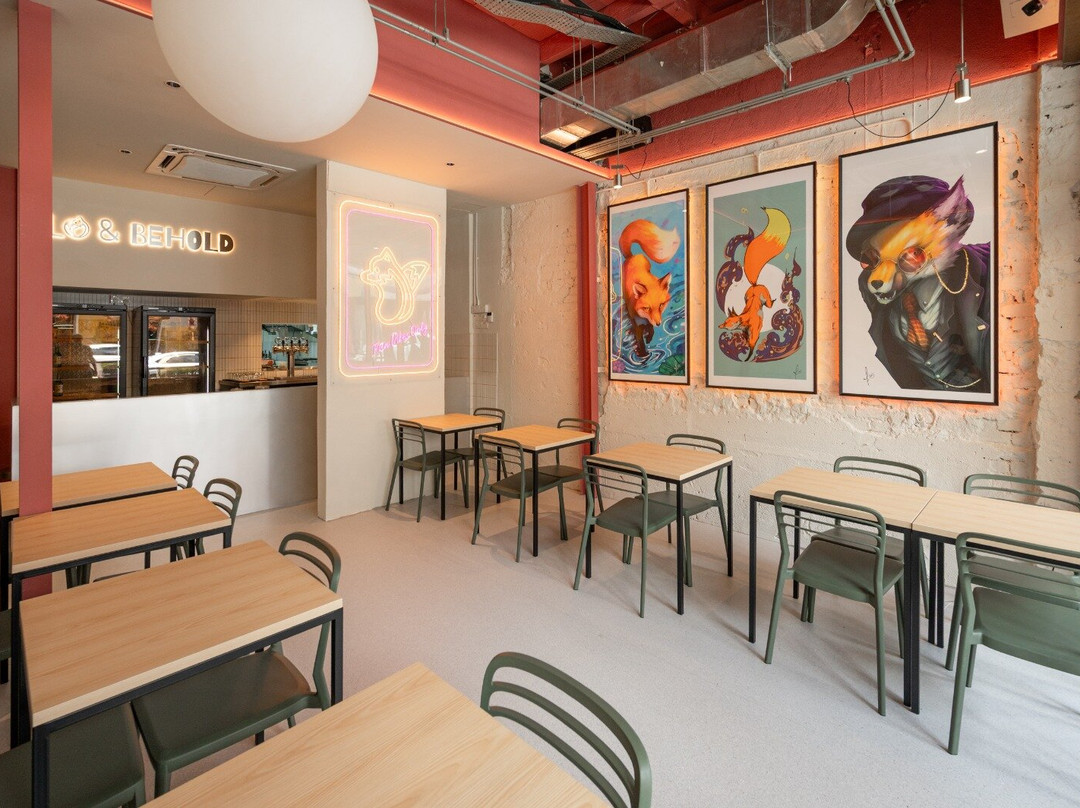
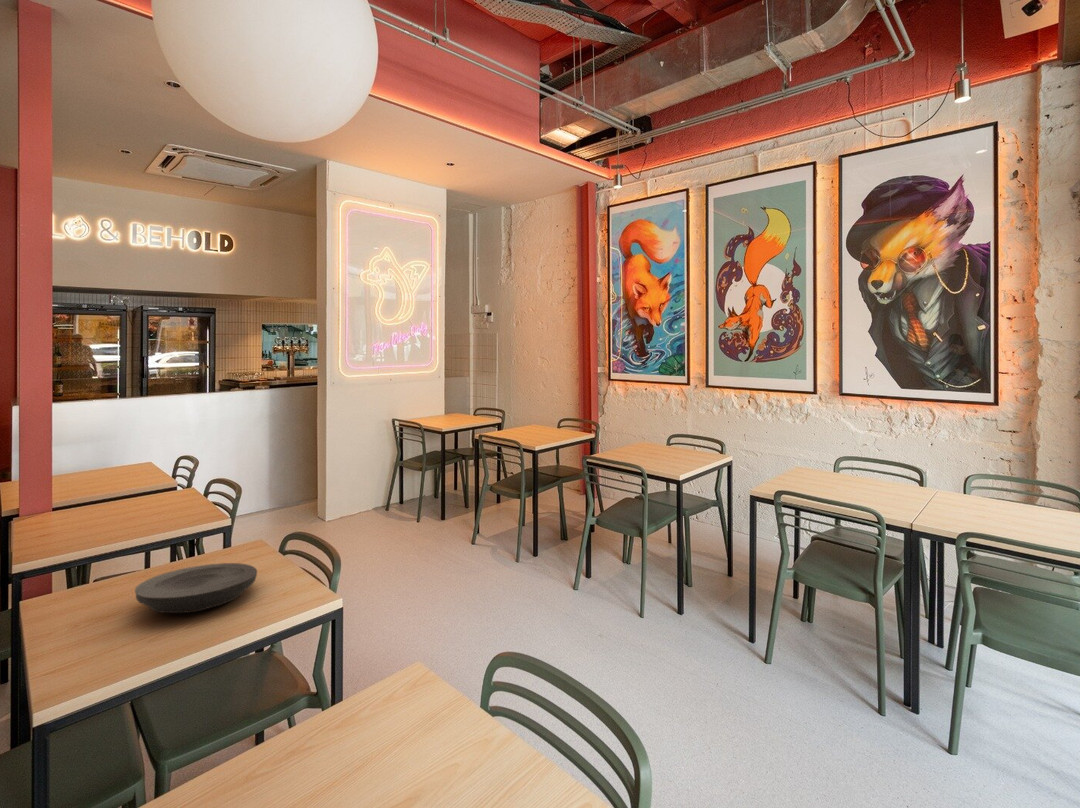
+ plate (199, 590)
